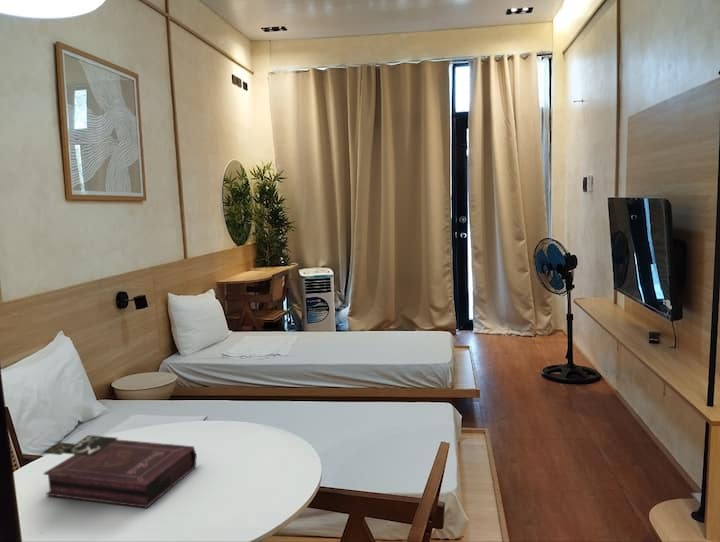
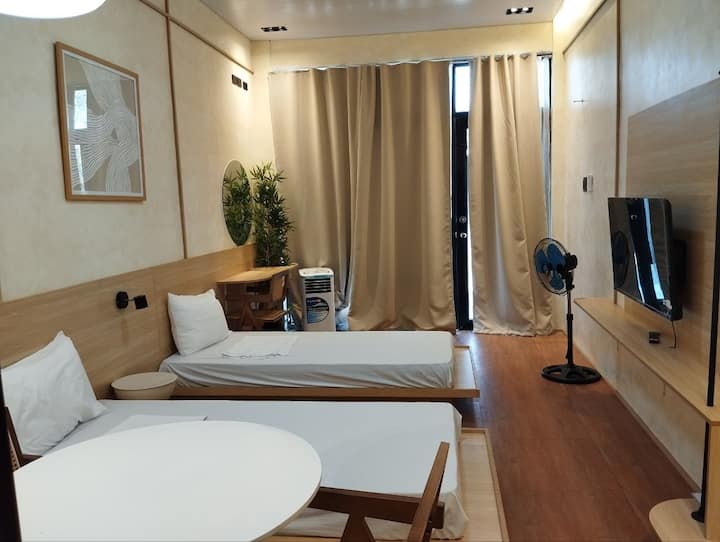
- book (116, 458)
